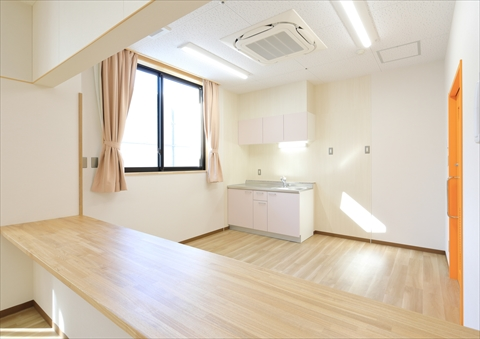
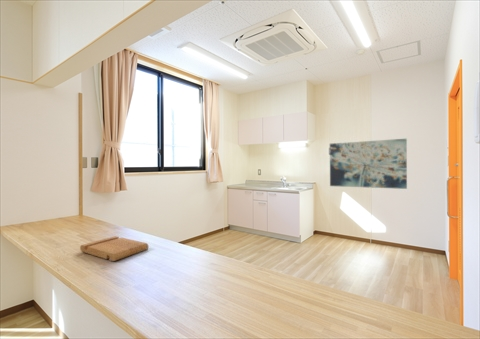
+ cutting board (114, 247)
+ wall art (365, 164)
